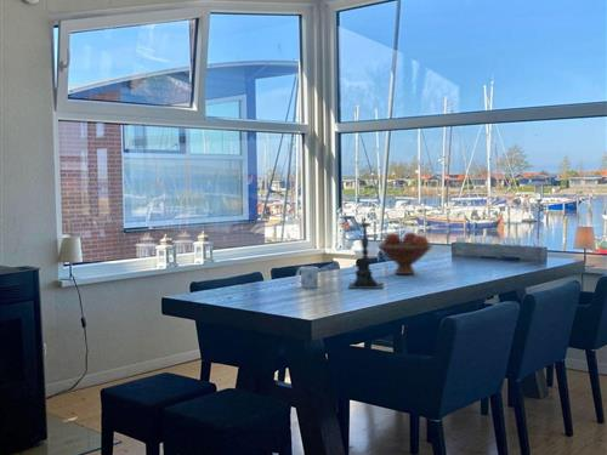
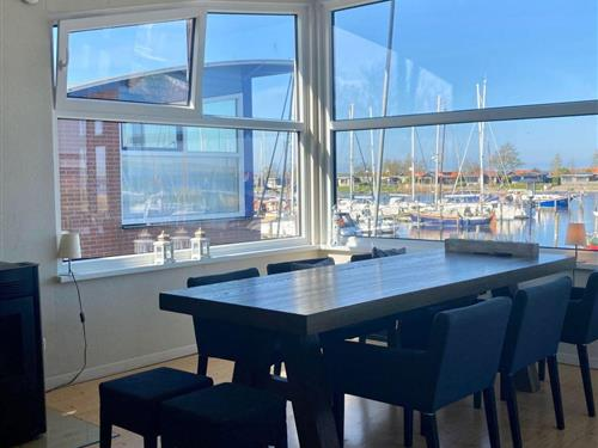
- candle holder (365, 249)
- fruit bowl (404, 252)
- mug (306, 275)
